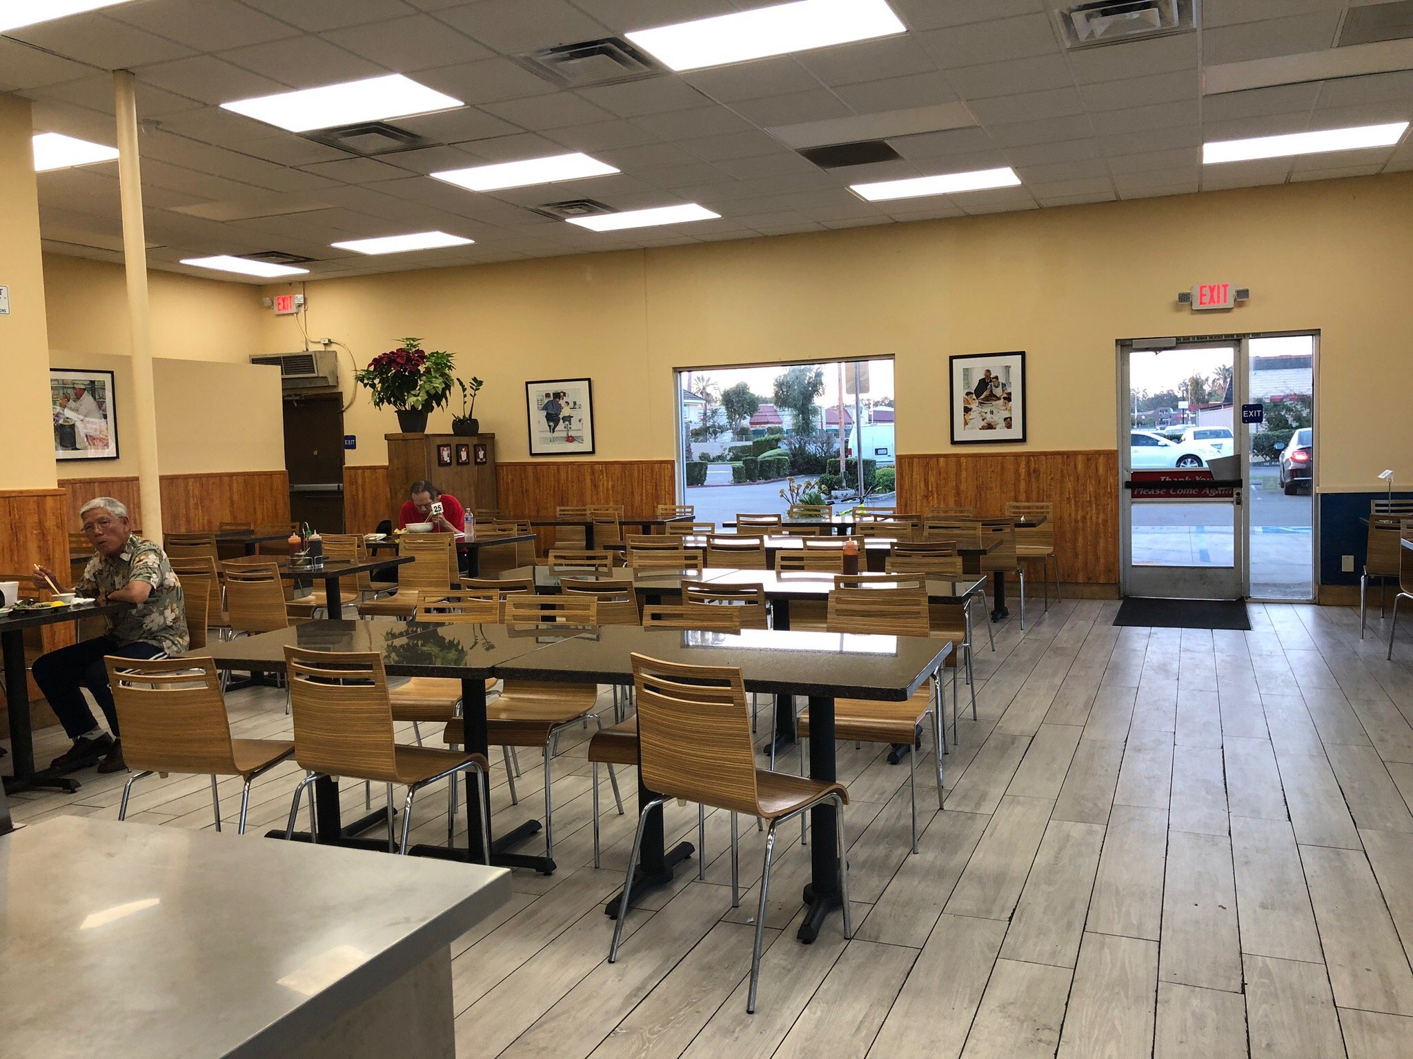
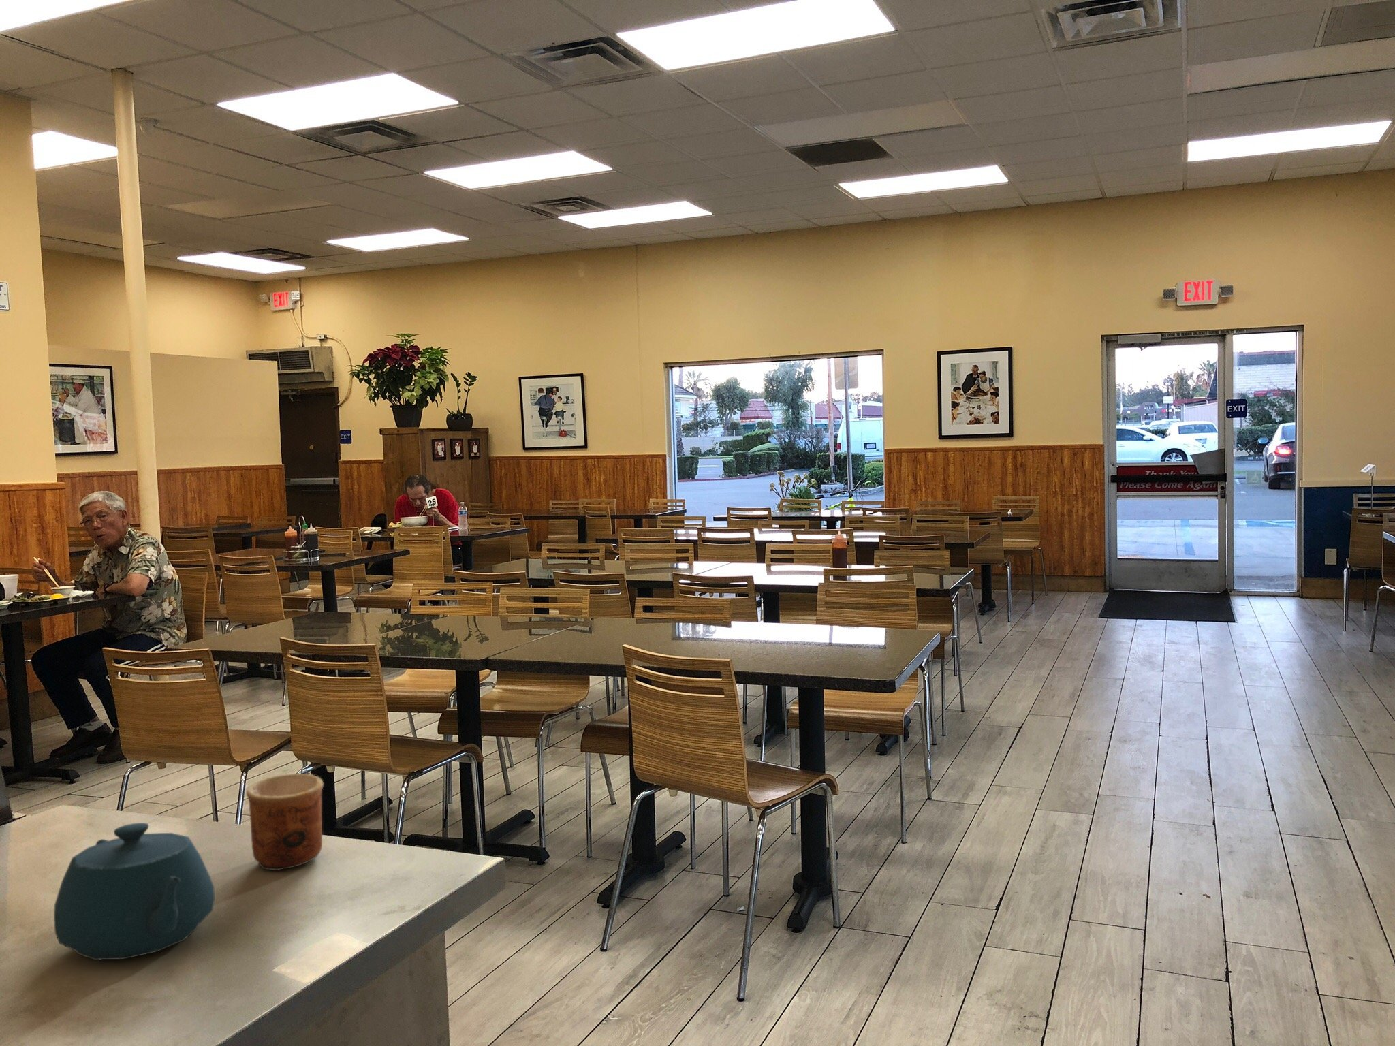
+ teapot (137, 883)
+ cup (287, 822)
